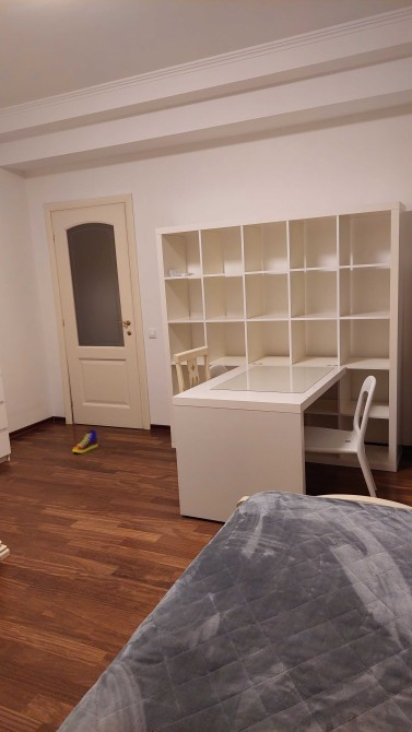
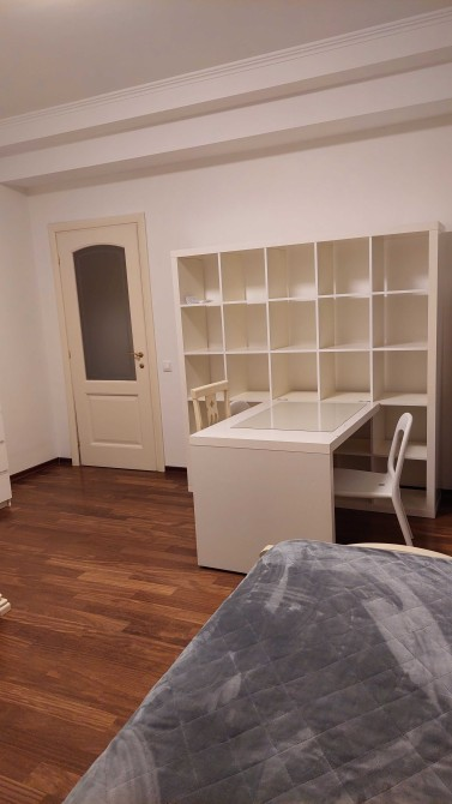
- shoe (84, 440)
